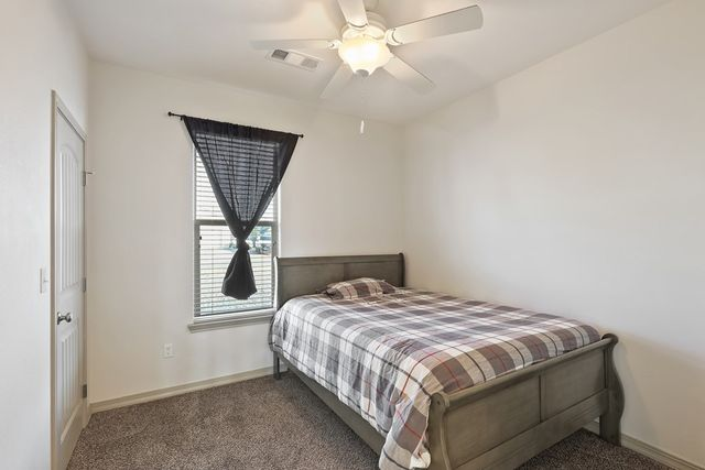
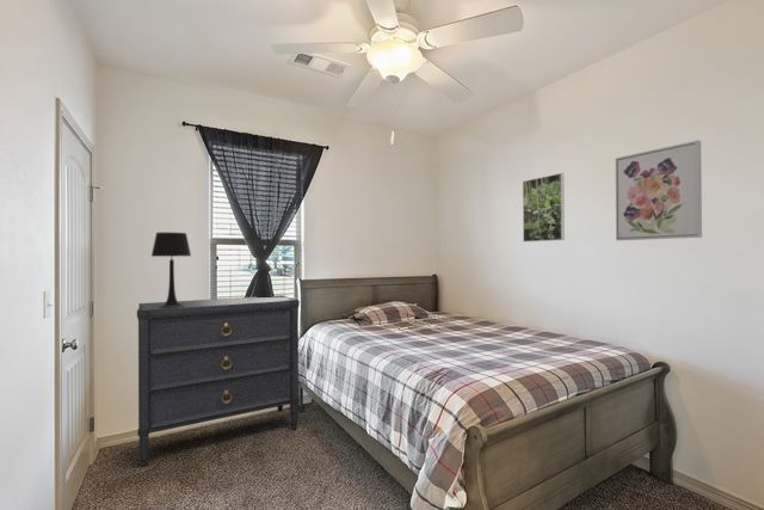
+ table lamp (171, 269)
+ wall art (654, 193)
+ dresser (221, 368)
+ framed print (542, 209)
